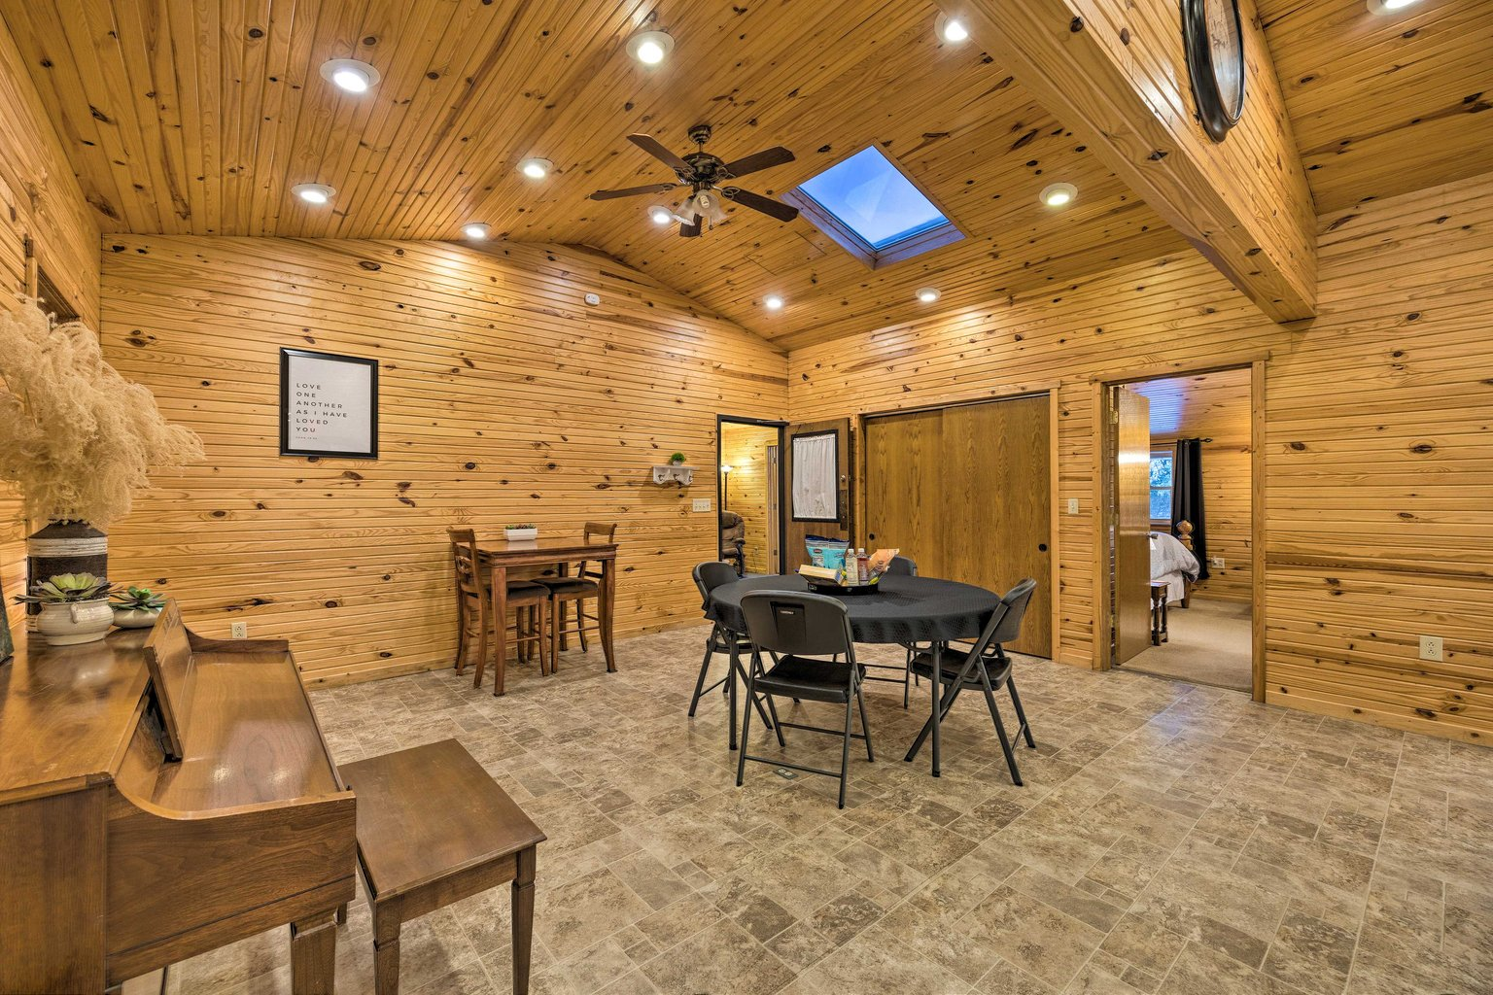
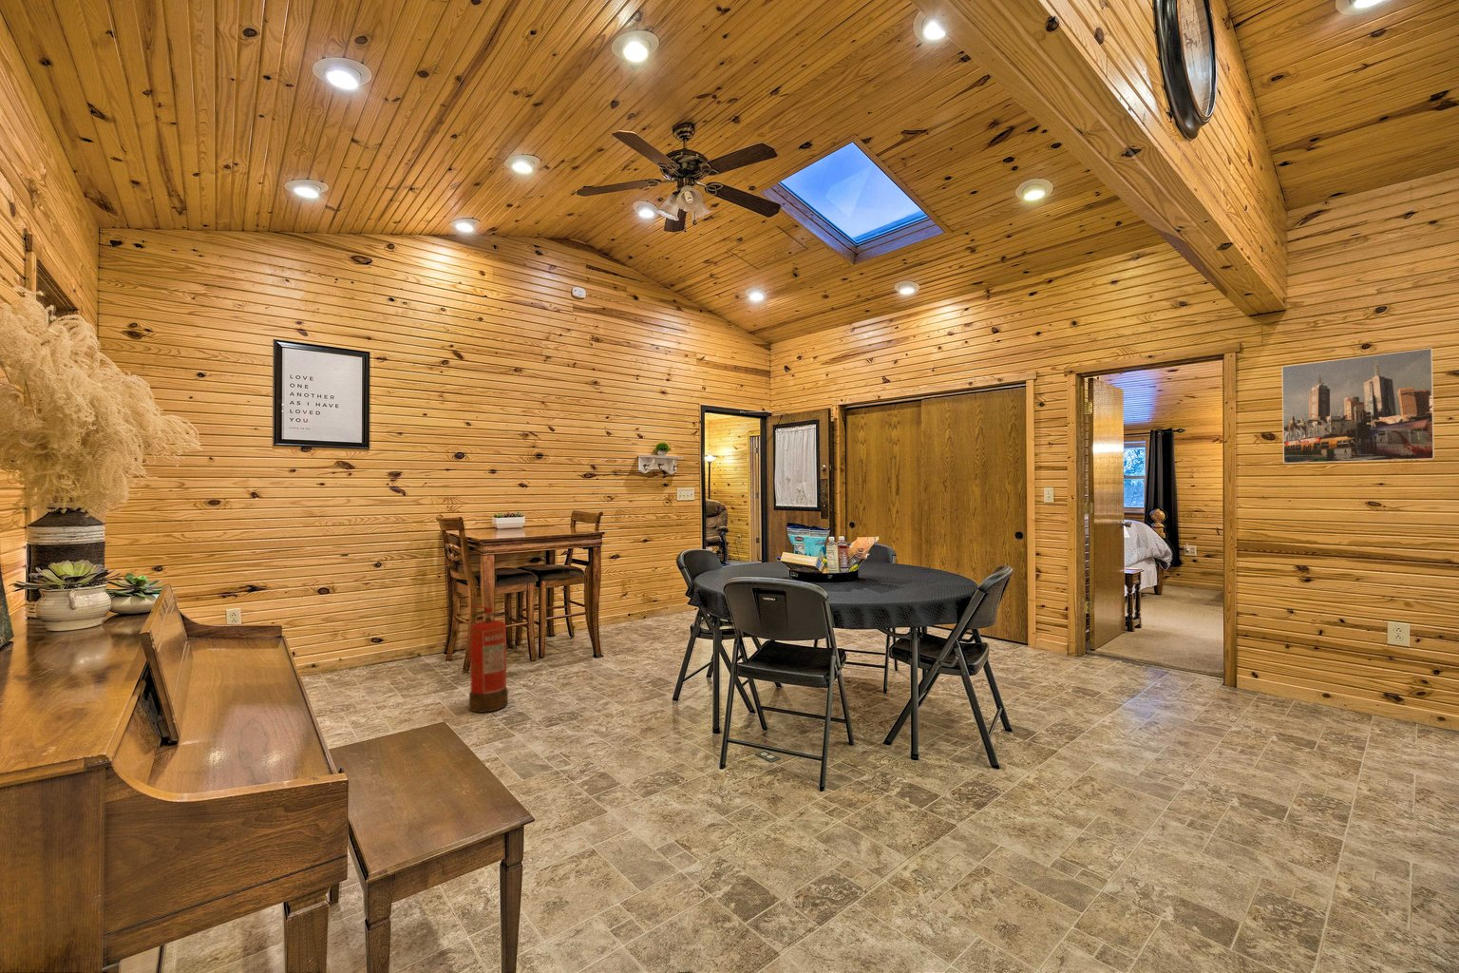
+ fire extinguisher (489, 654)
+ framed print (1353, 409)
